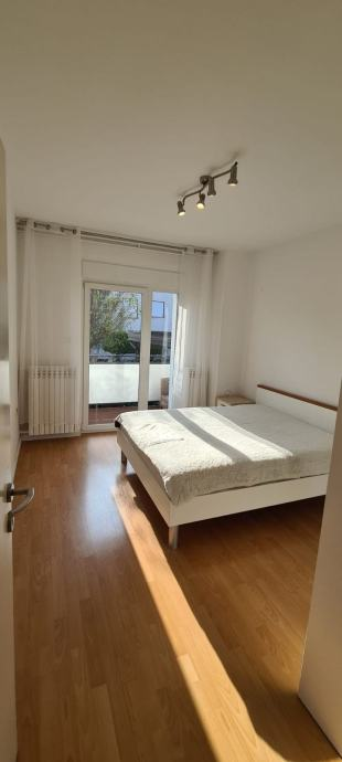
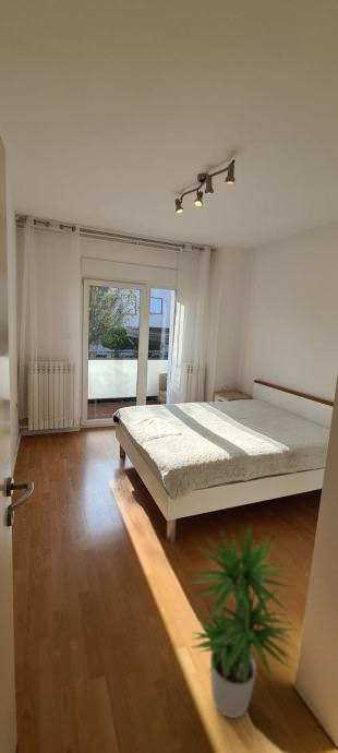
+ potted plant (242, 620)
